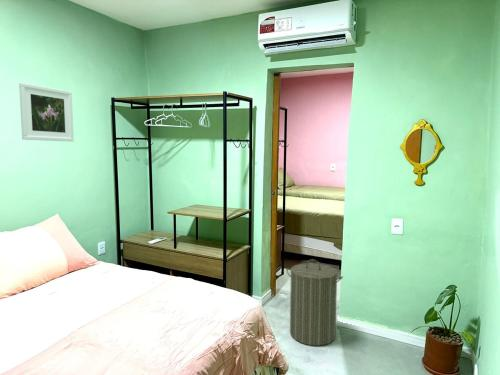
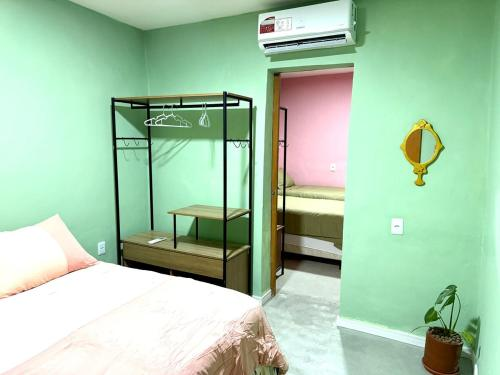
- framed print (48, 114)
- laundry hamper (313, 297)
